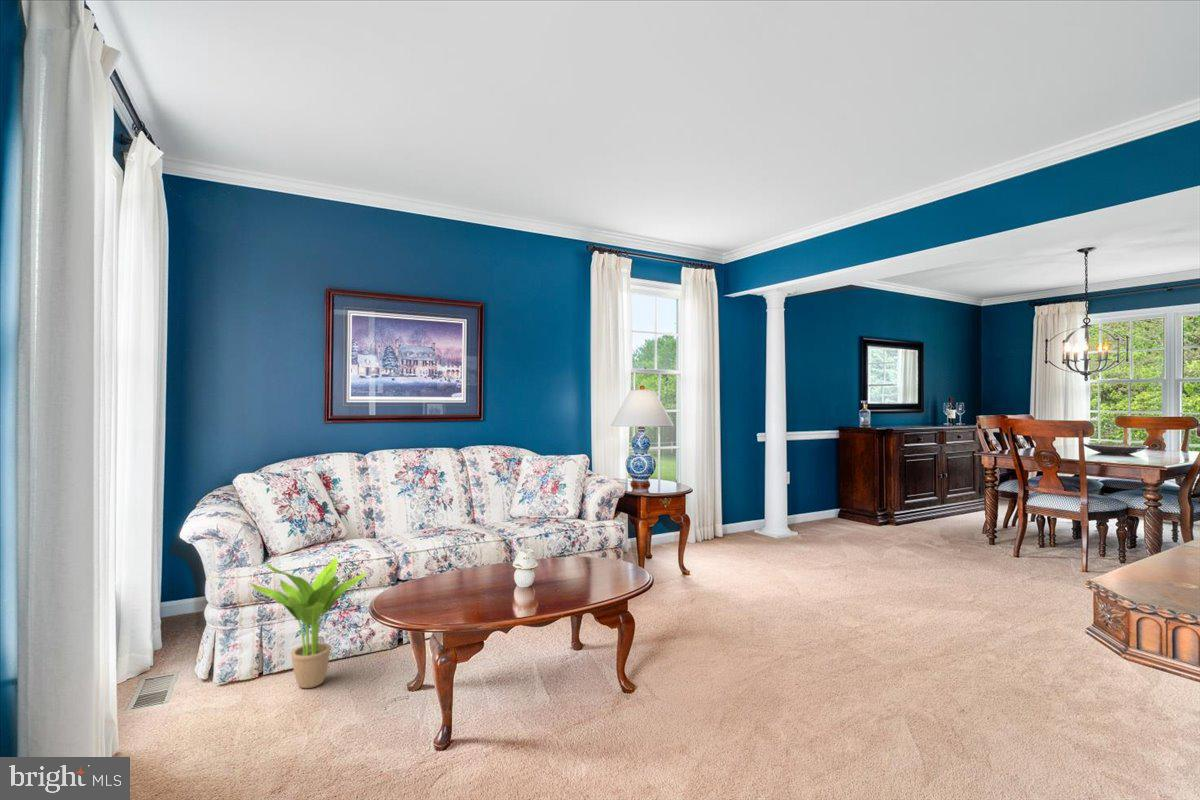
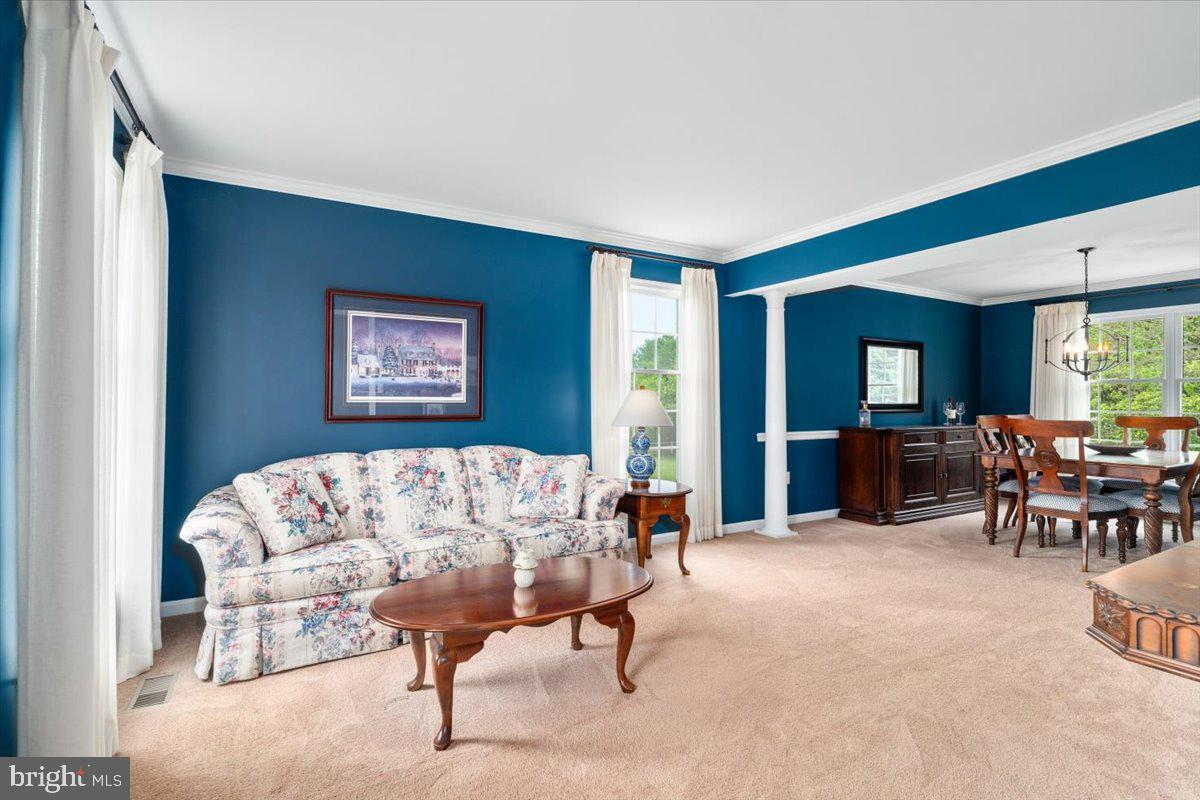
- potted plant (316, 619)
